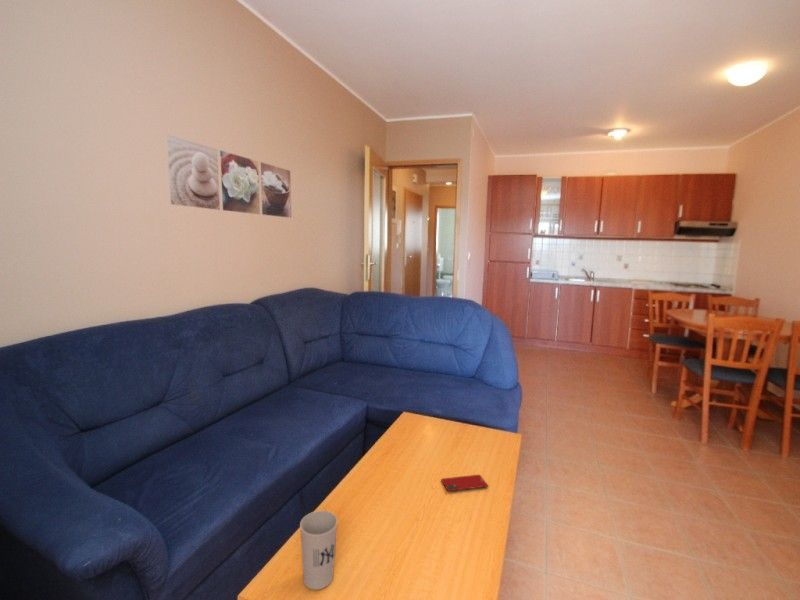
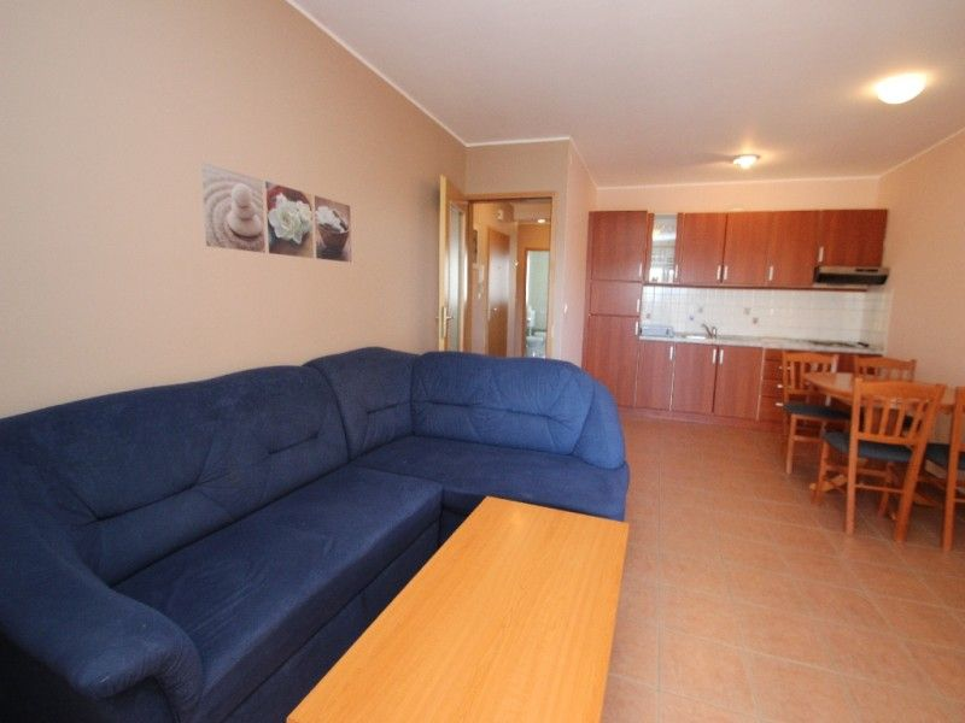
- smartphone (464, 482)
- cup (318, 550)
